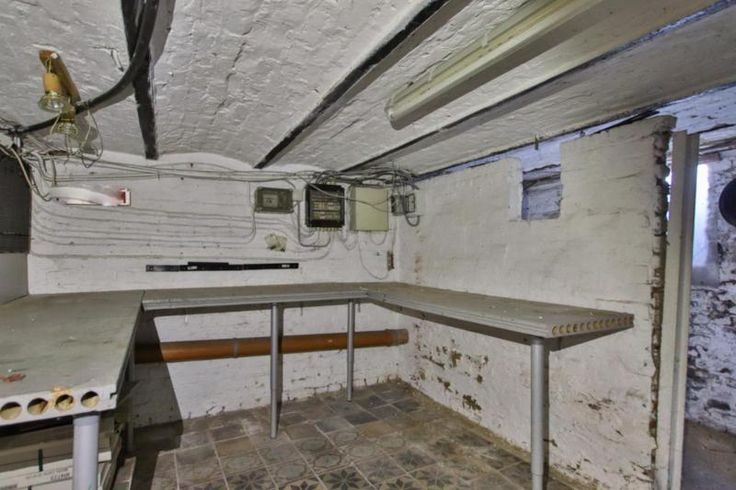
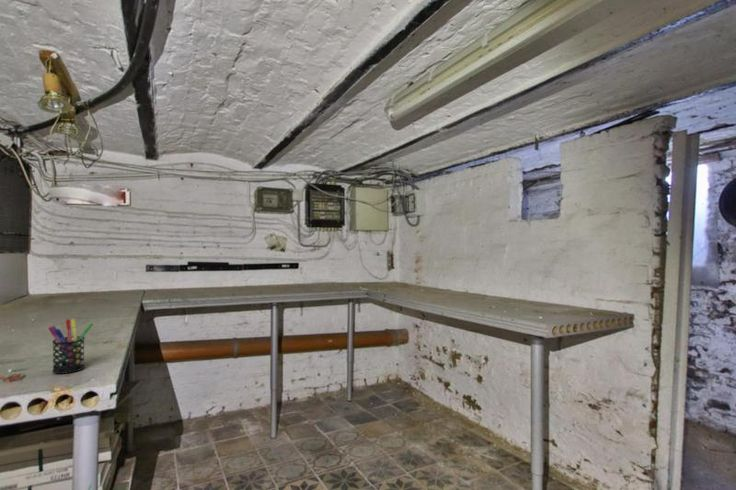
+ pen holder (72, 343)
